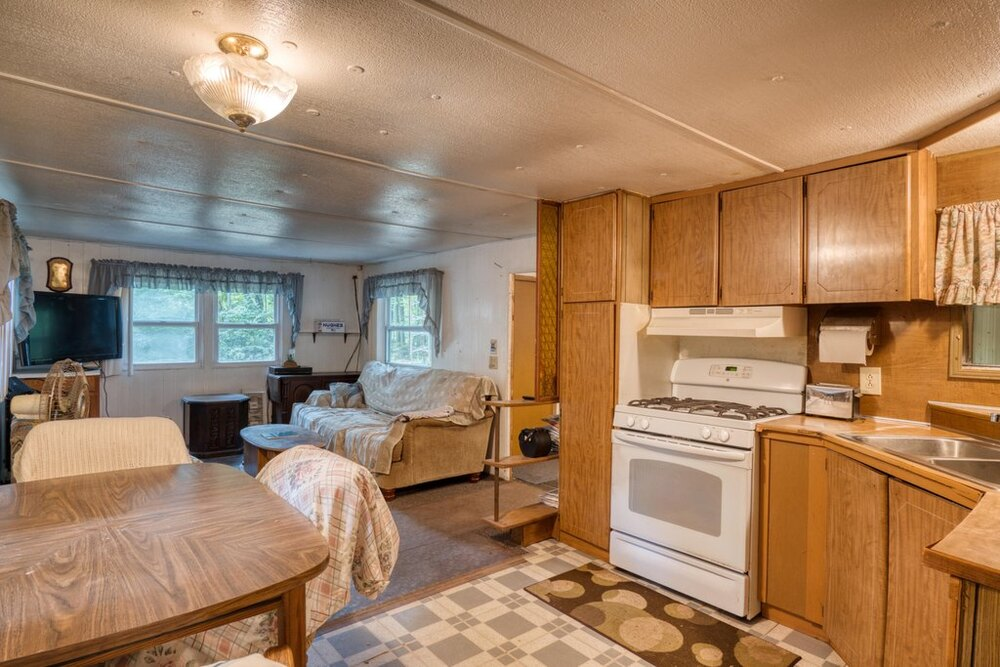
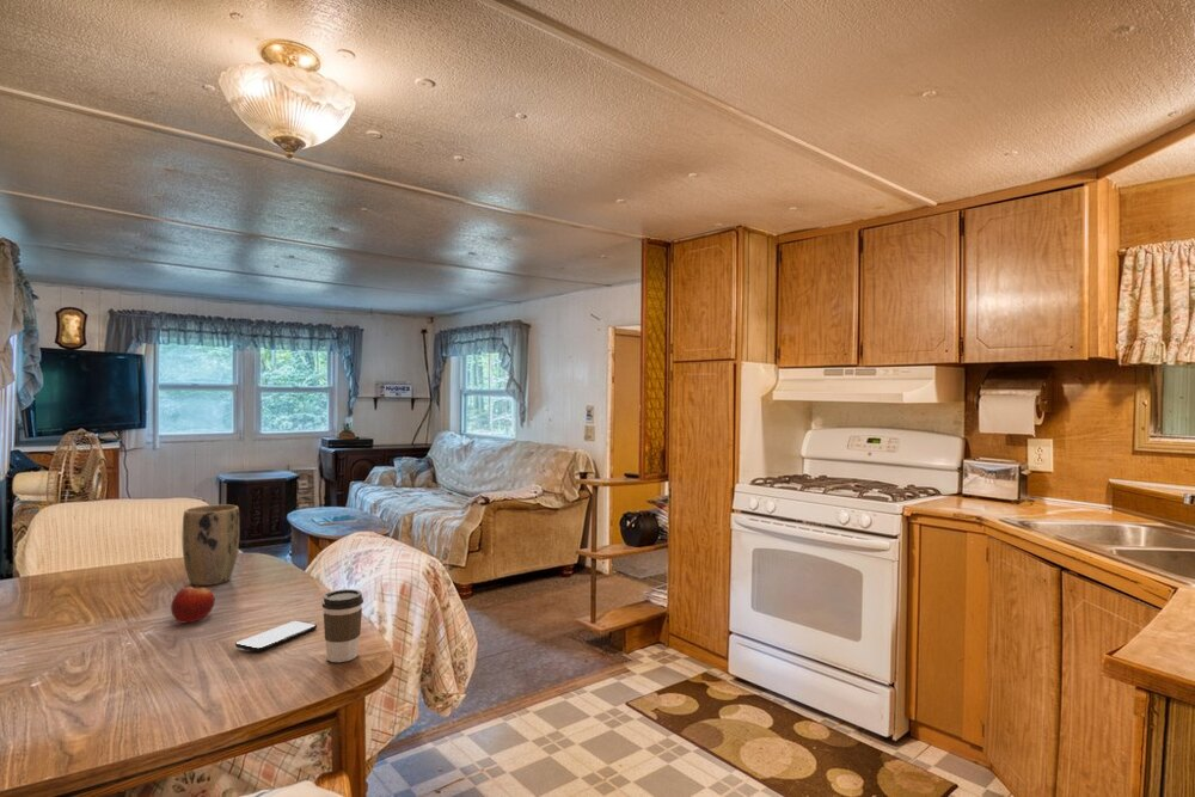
+ plant pot (210, 544)
+ coffee cup (342, 625)
+ smartphone (277, 634)
+ fruit (192, 603)
